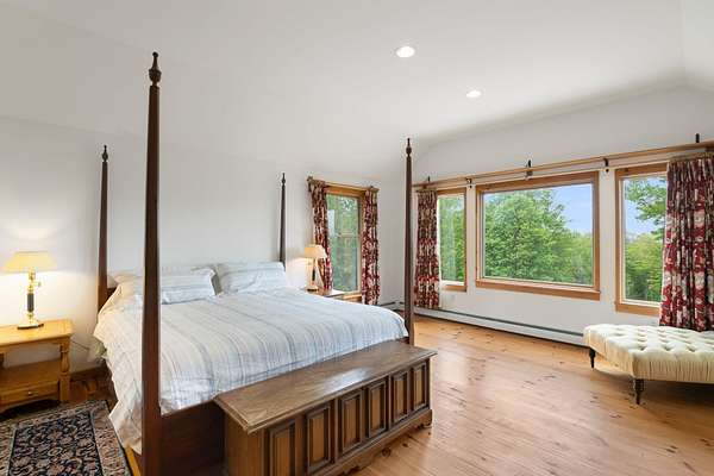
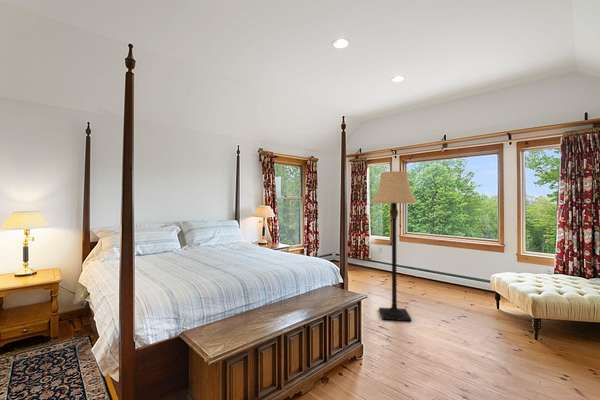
+ lamp (394, 243)
